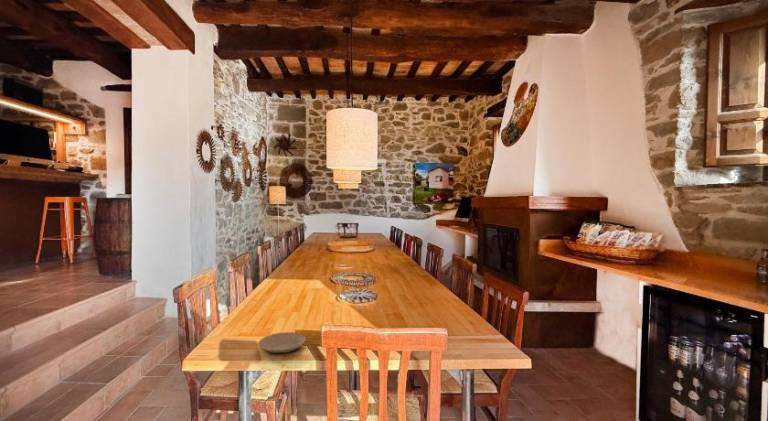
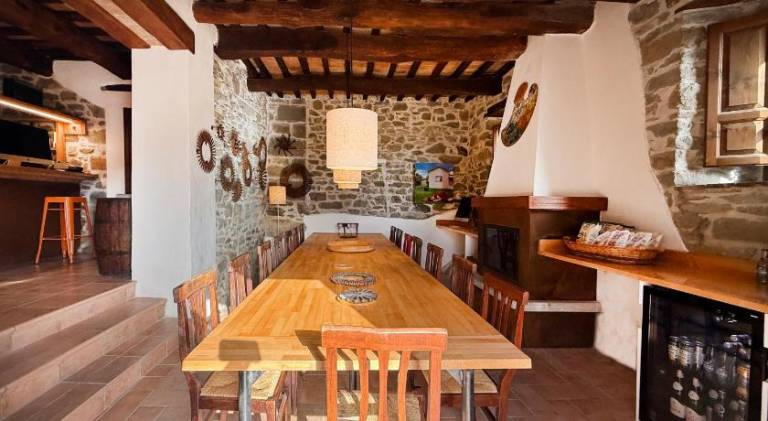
- plate (282, 344)
